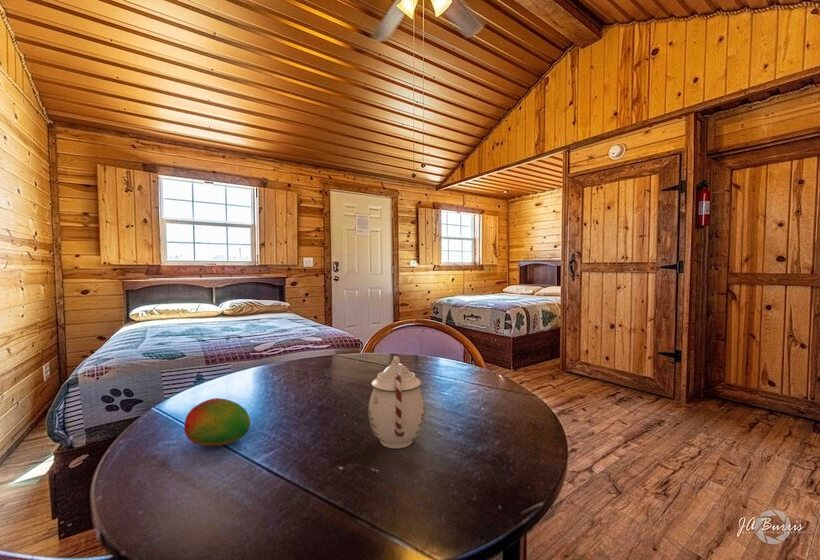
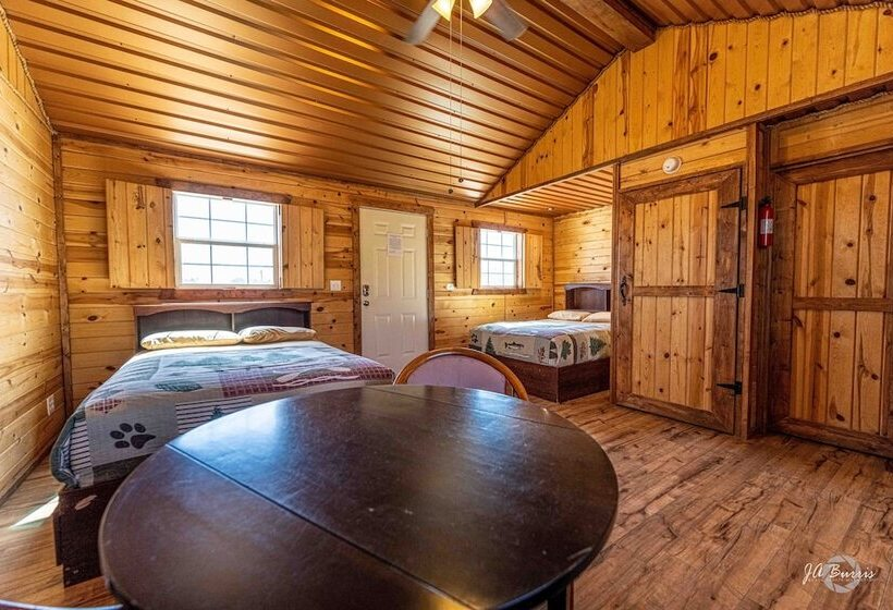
- fruit (219, 421)
- teapot (396, 397)
